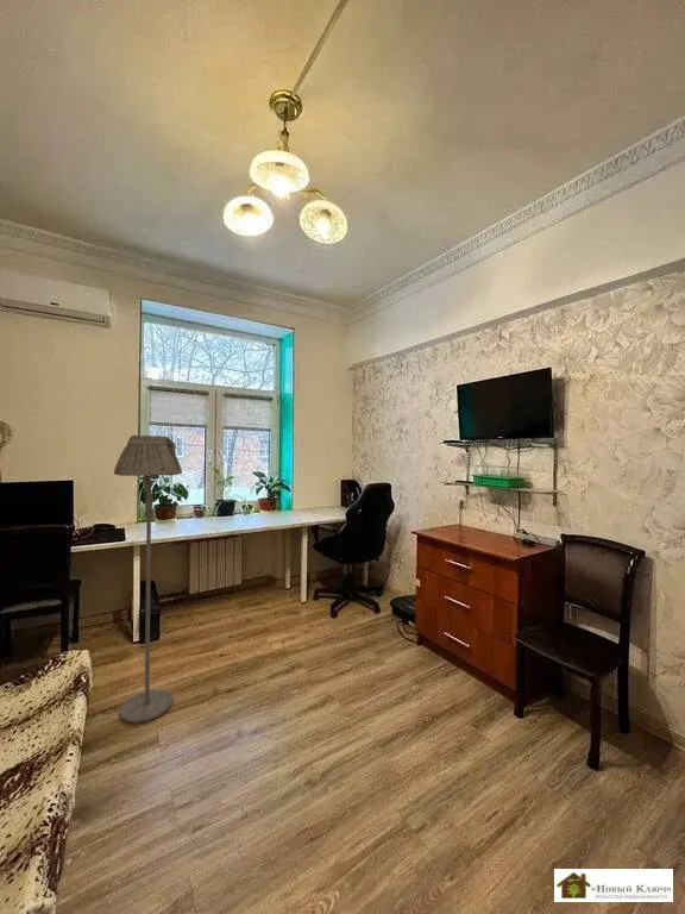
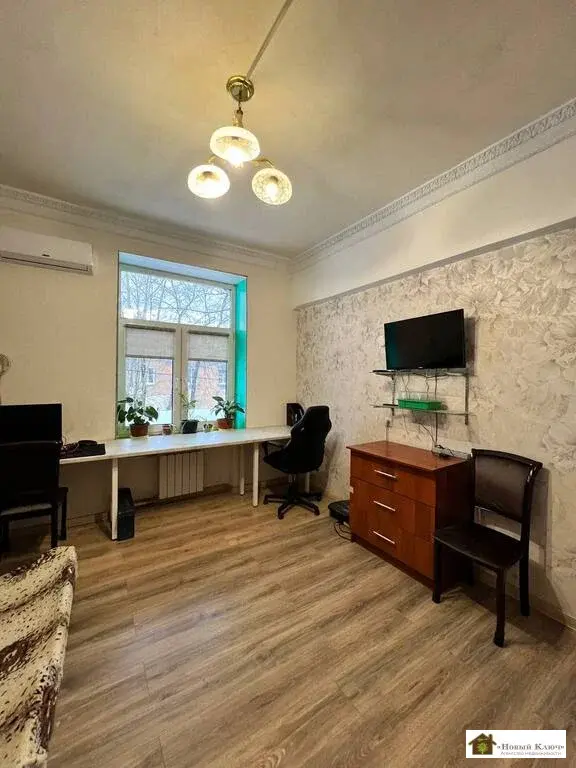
- floor lamp (147, 571)
